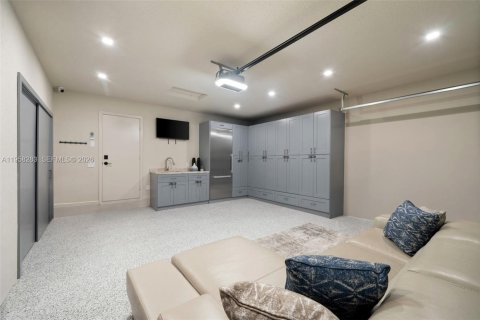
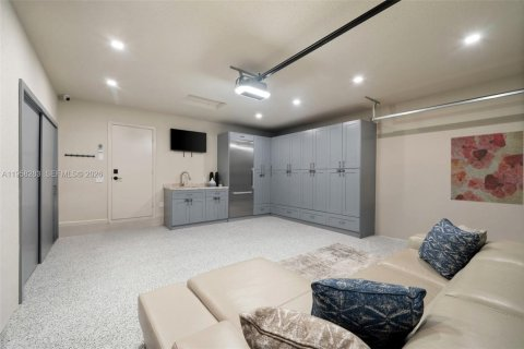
+ wall art (484, 168)
